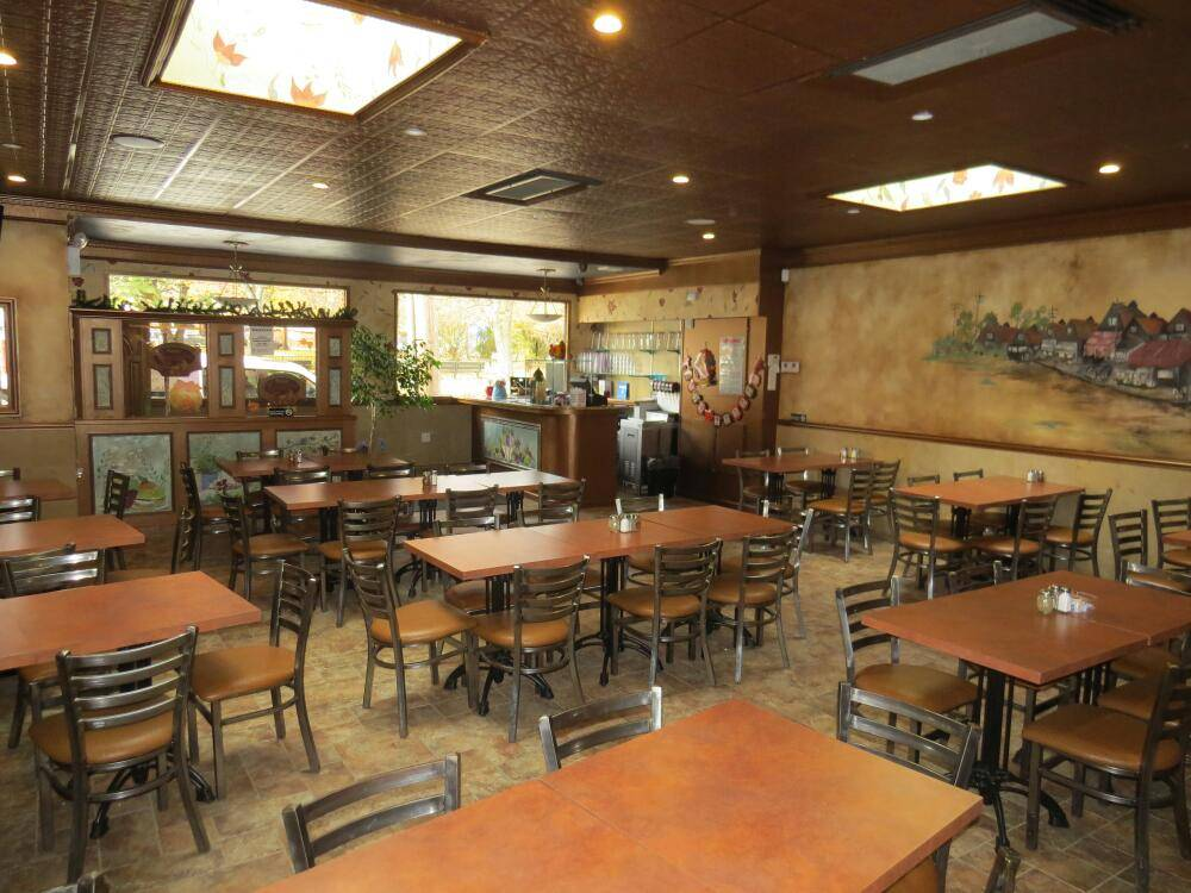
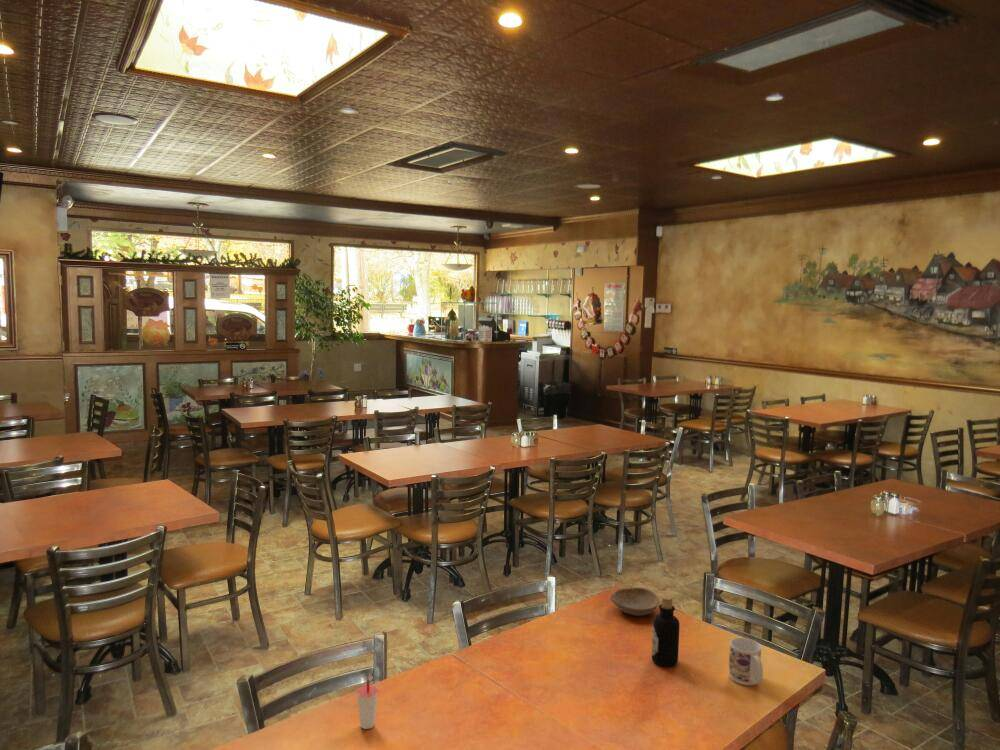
+ mug (748, 664)
+ bottle (665, 629)
+ cup (367, 702)
+ bowl (634, 603)
